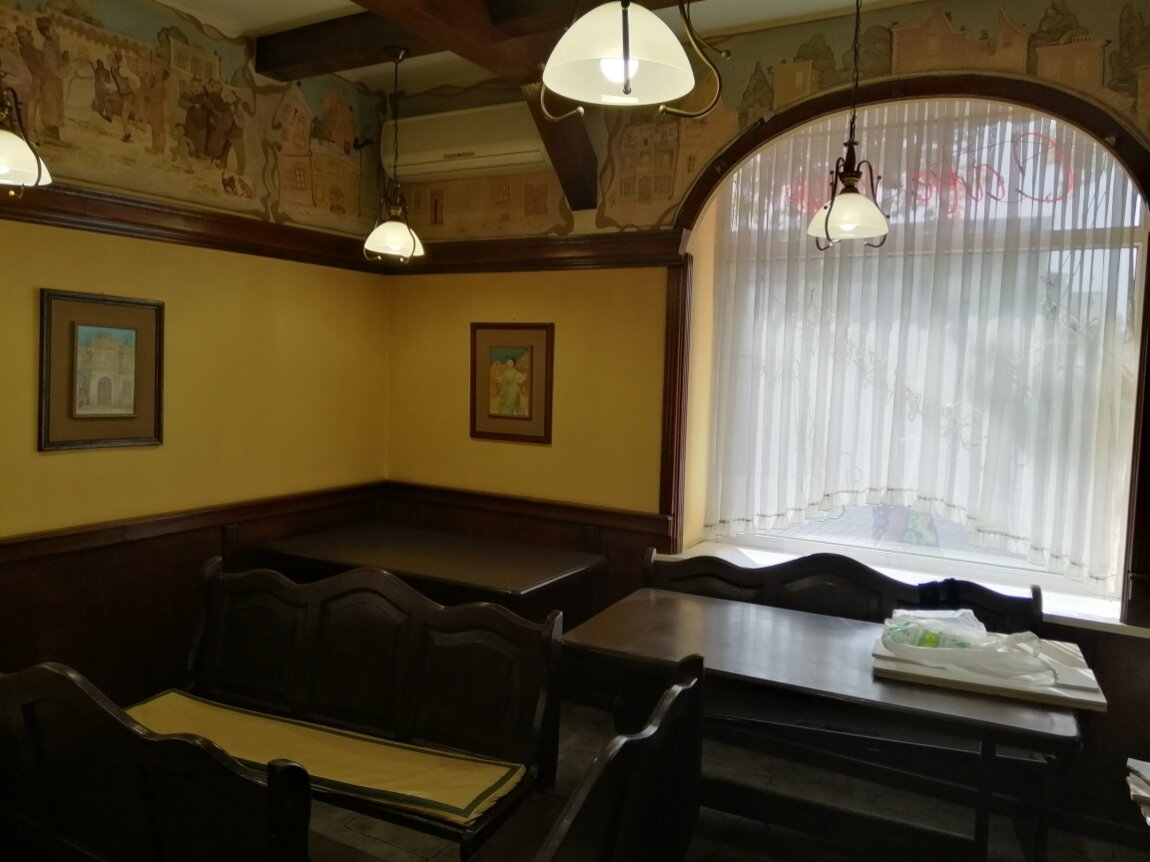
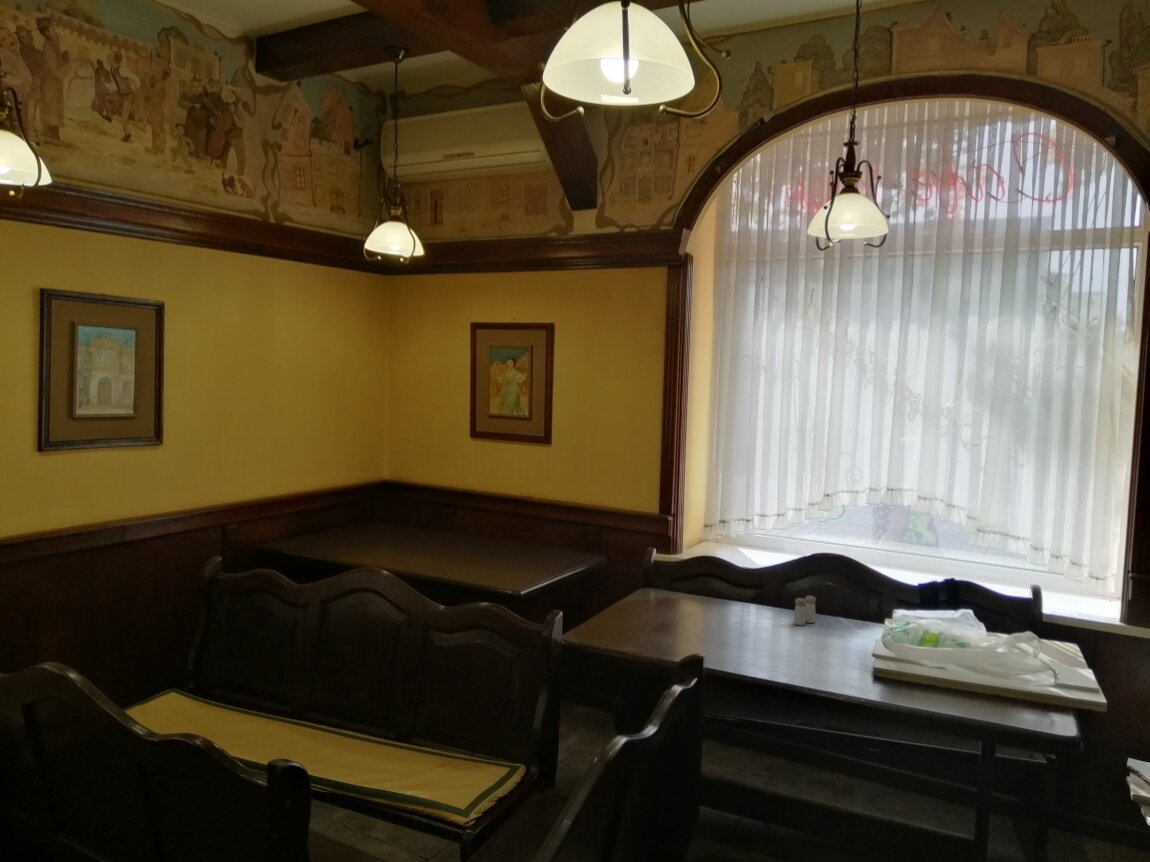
+ salt and pepper shaker (805, 609)
